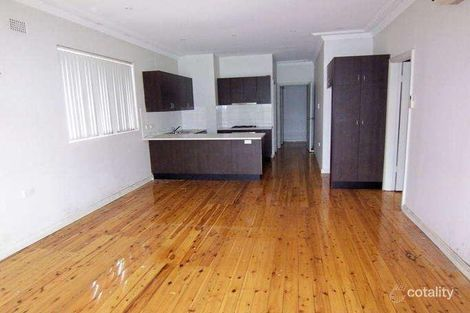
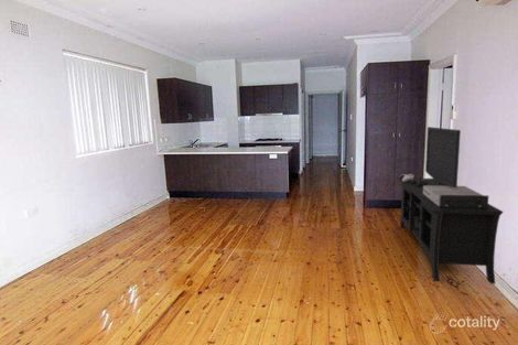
+ media console (438, 190)
